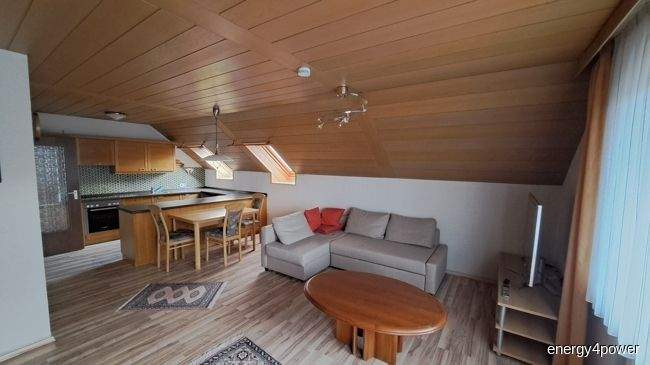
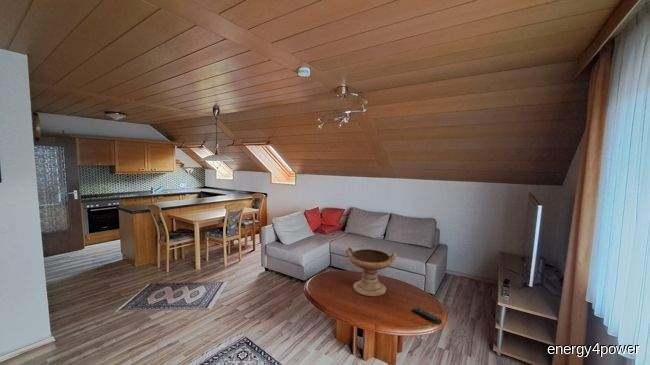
+ decorative bowl (370, 269)
+ remote control (426, 315)
